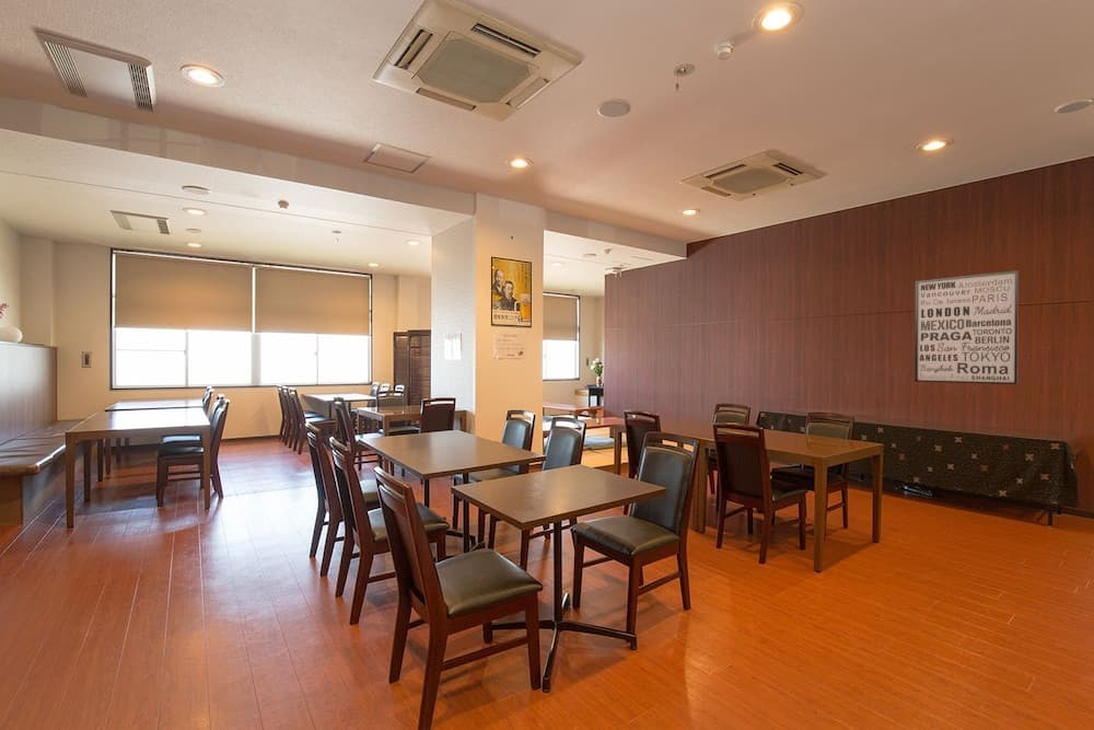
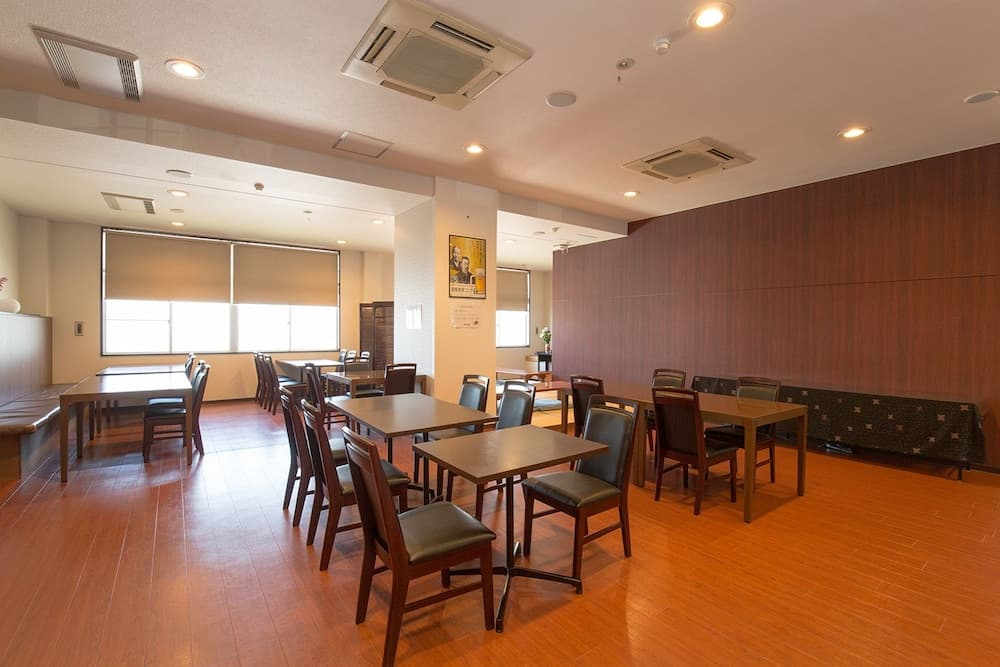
- wall art (963, 329)
